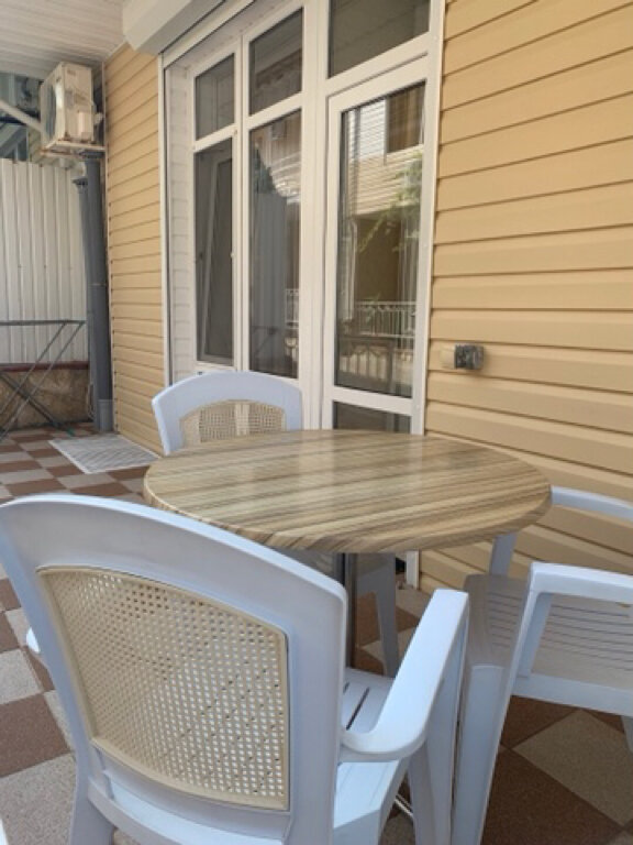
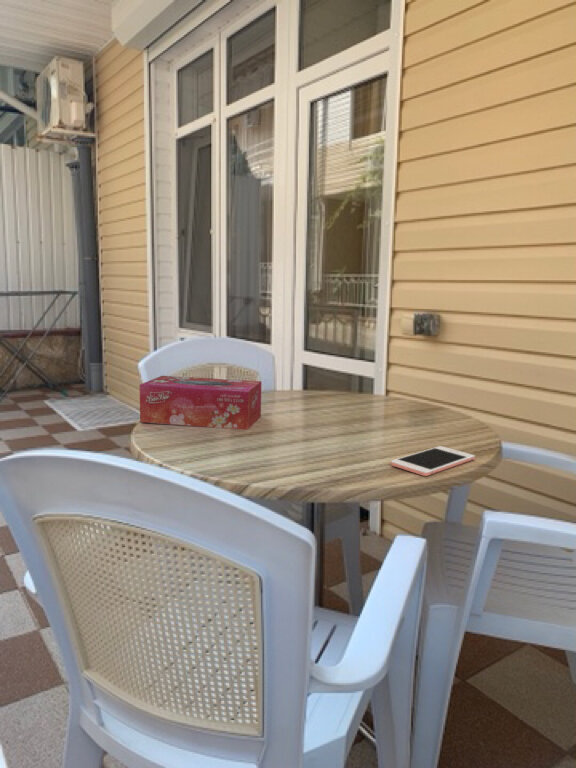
+ tissue box (202, 401)
+ cell phone (433, 460)
